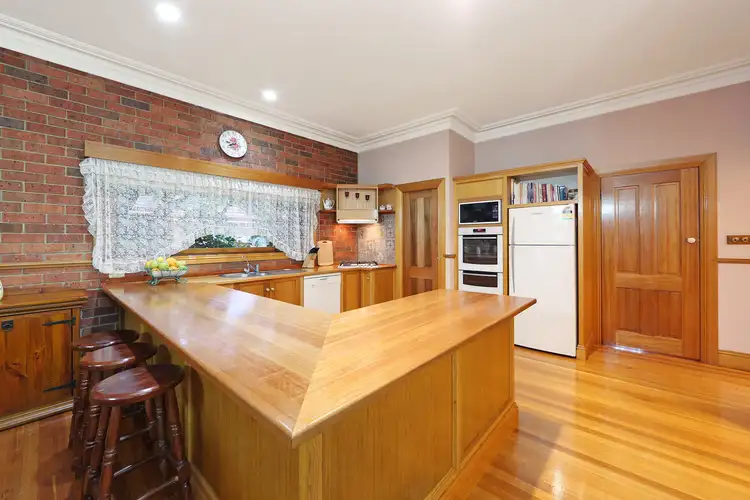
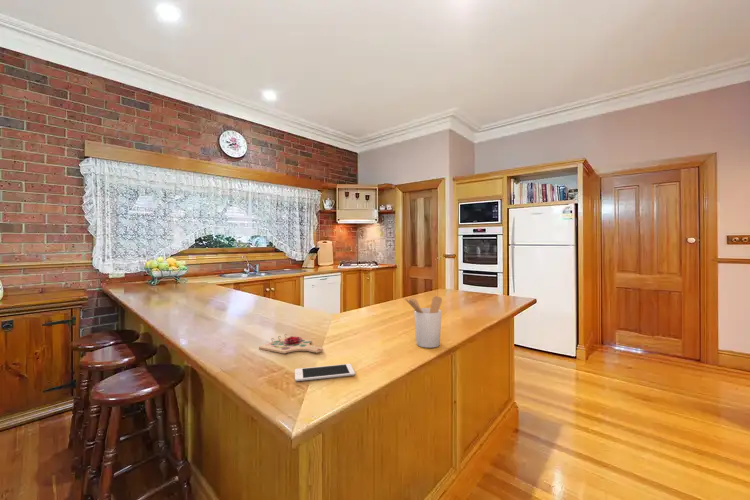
+ utensil holder (422, 320)
+ cutting board (296, 343)
+ cell phone (324, 372)
